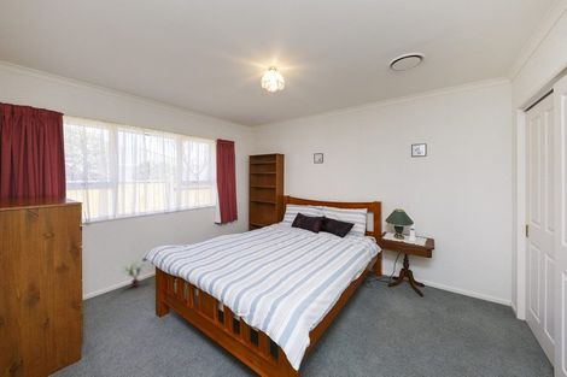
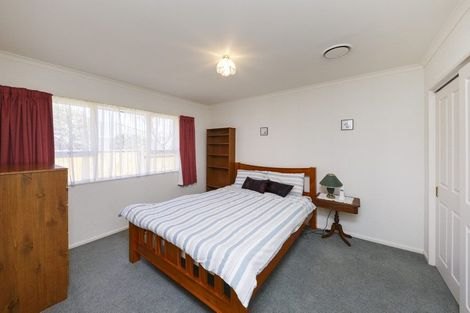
- potted plant (136, 275)
